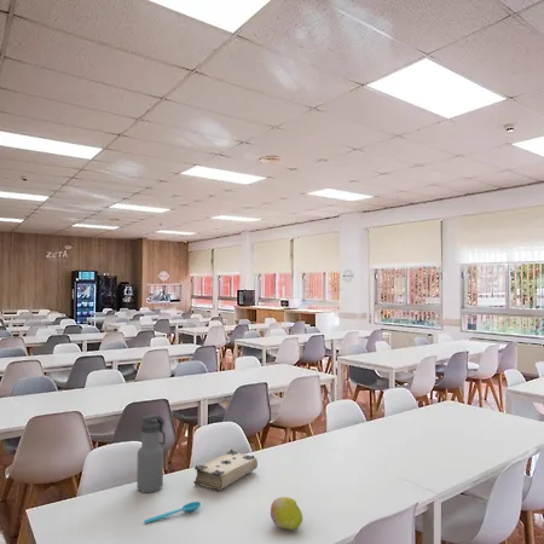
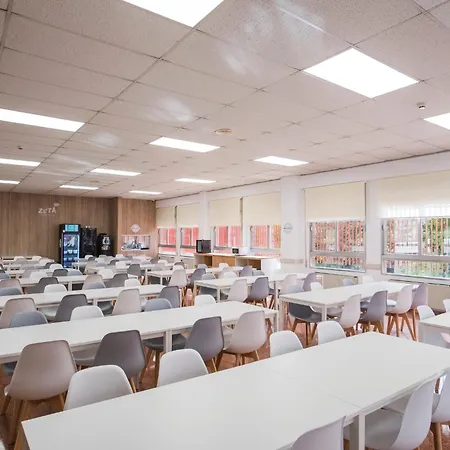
- spoon (173, 511)
- water bottle (150, 451)
- book (226, 468)
- fruit (287, 513)
